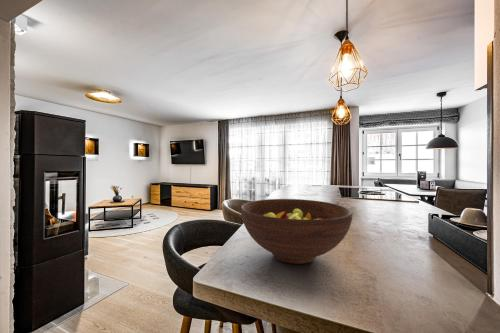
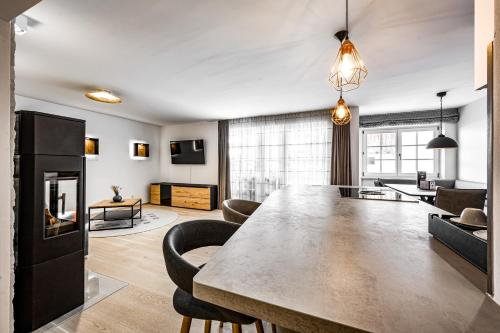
- fruit bowl (293, 231)
